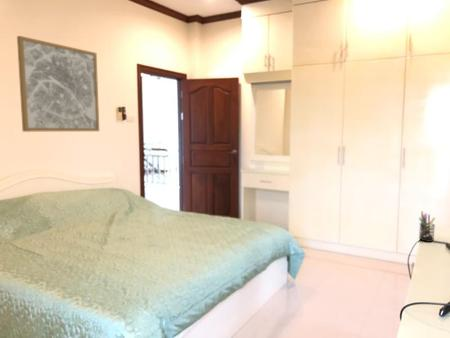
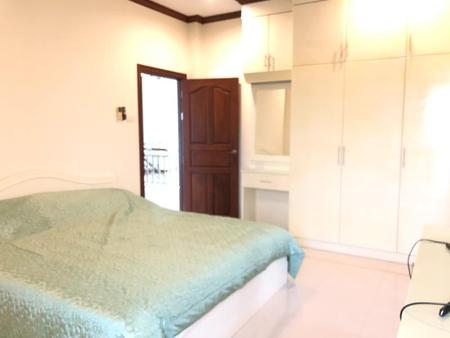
- wall art (62, 88)
- pen holder (425, 226)
